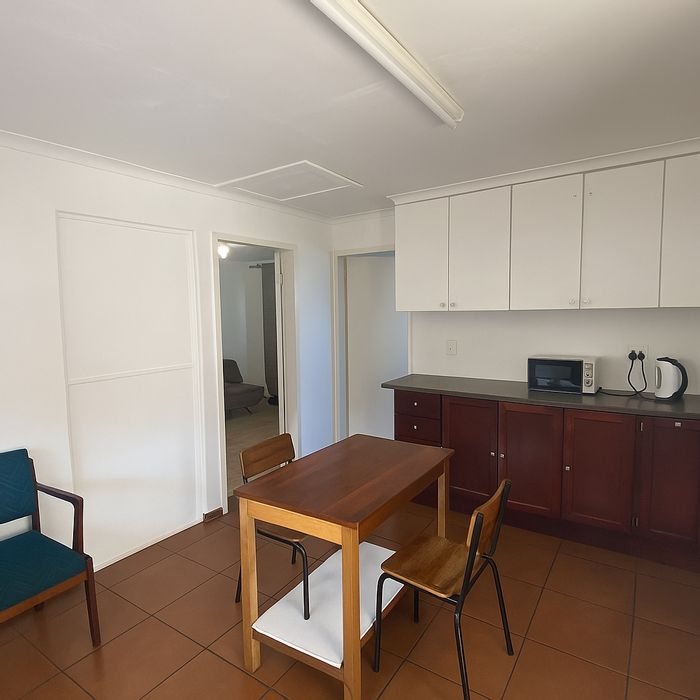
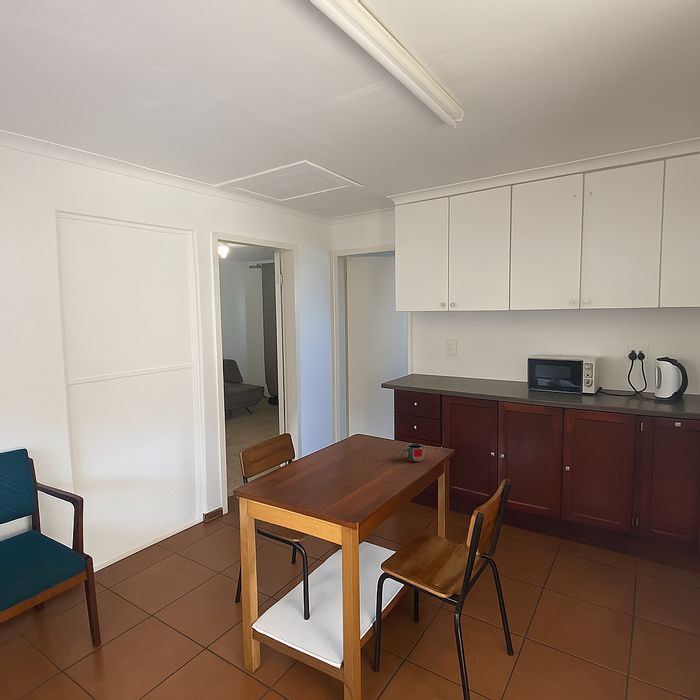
+ mug (412, 453)
